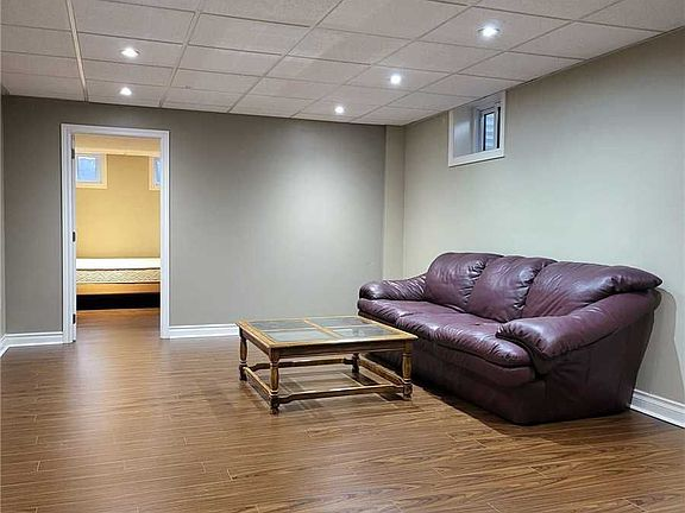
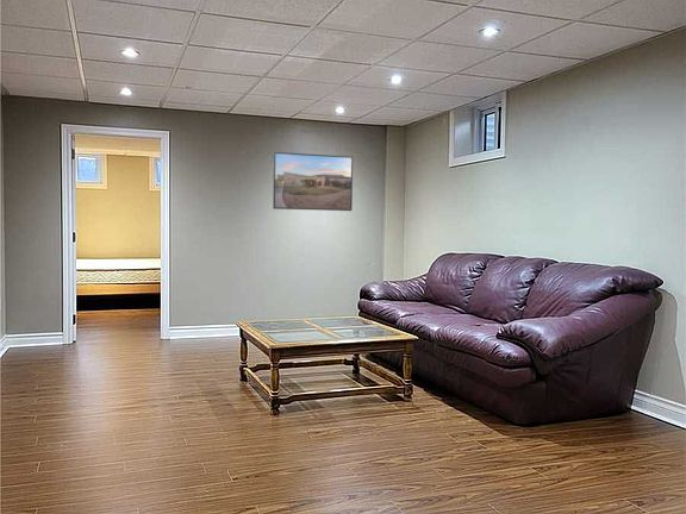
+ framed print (313, 182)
